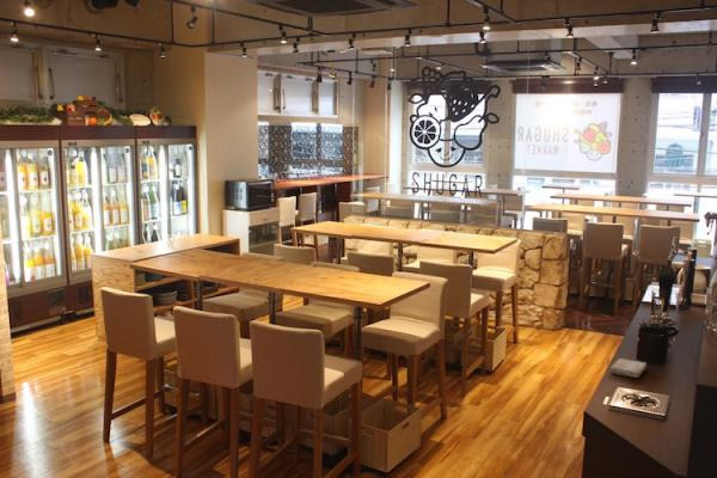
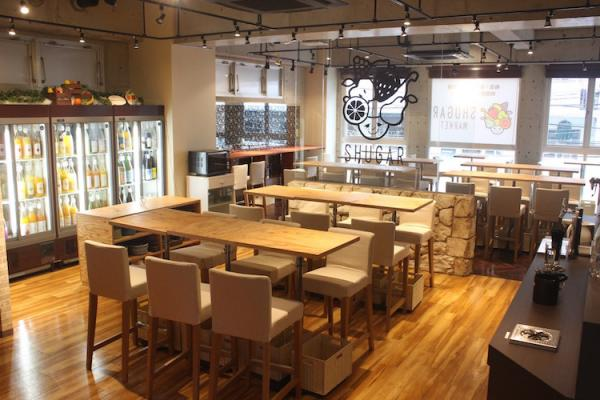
- washcloth (627, 367)
